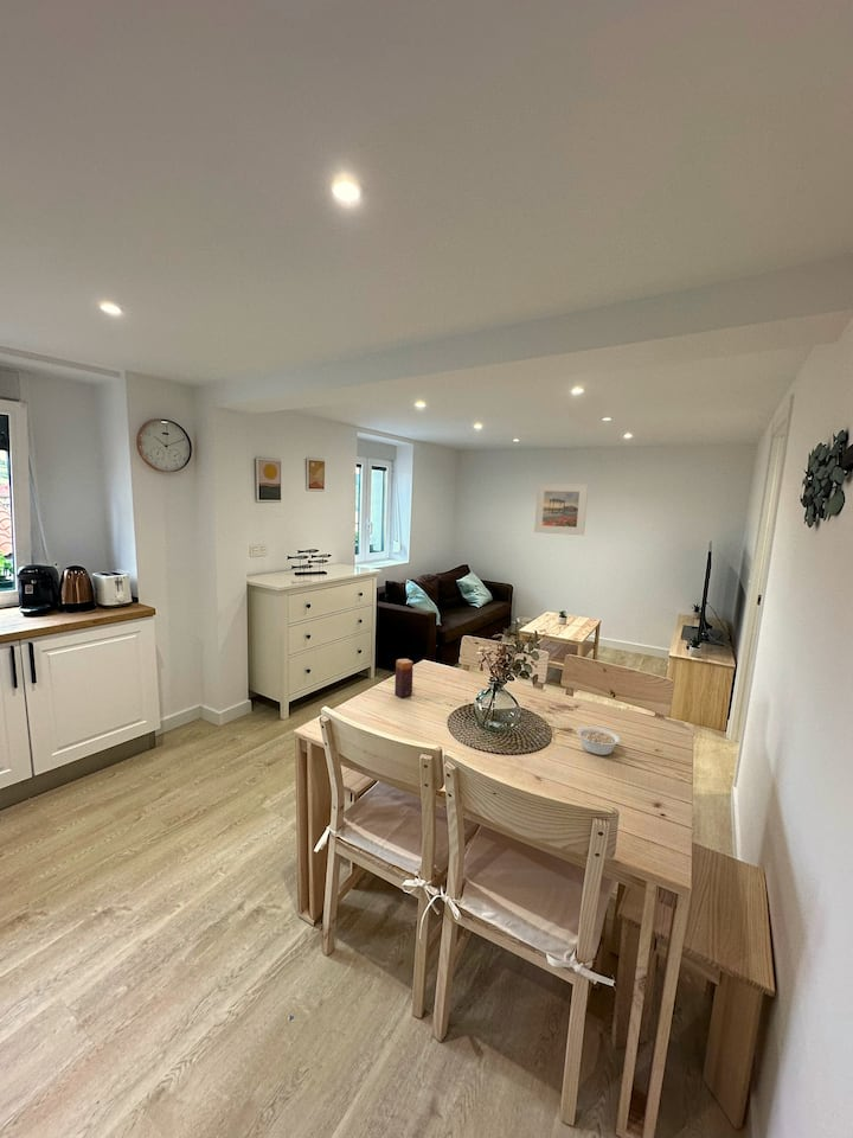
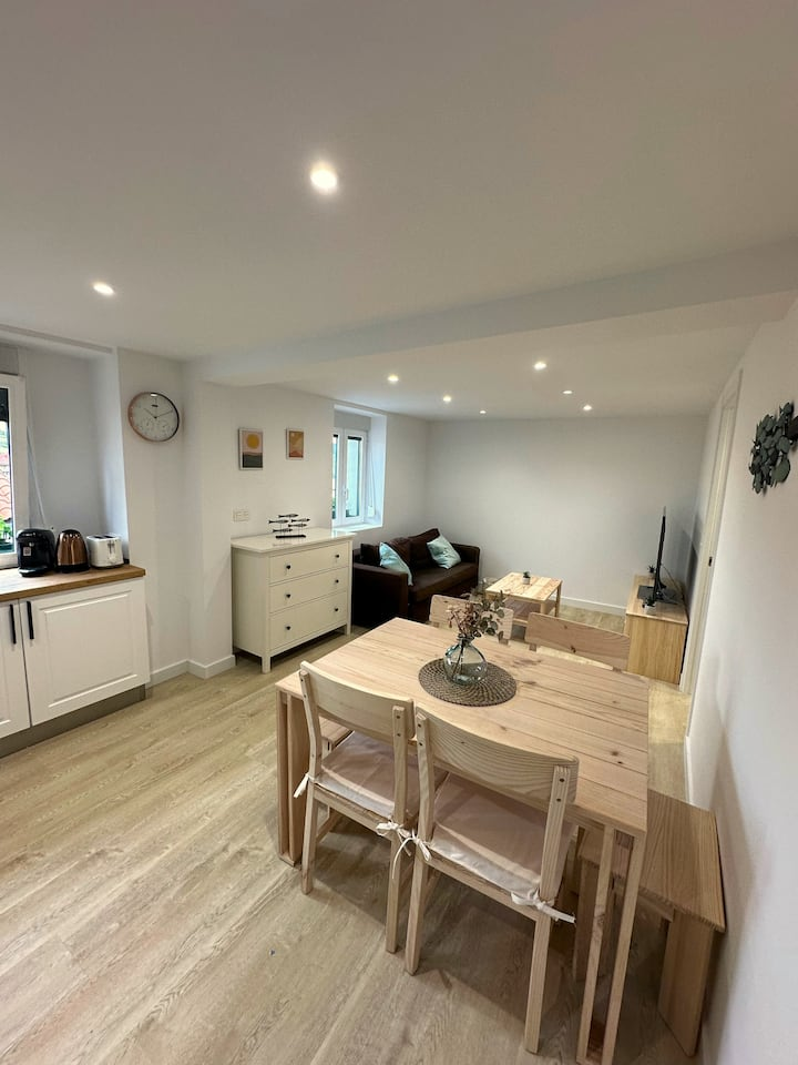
- candle (404, 677)
- legume (599, 741)
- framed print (560, 509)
